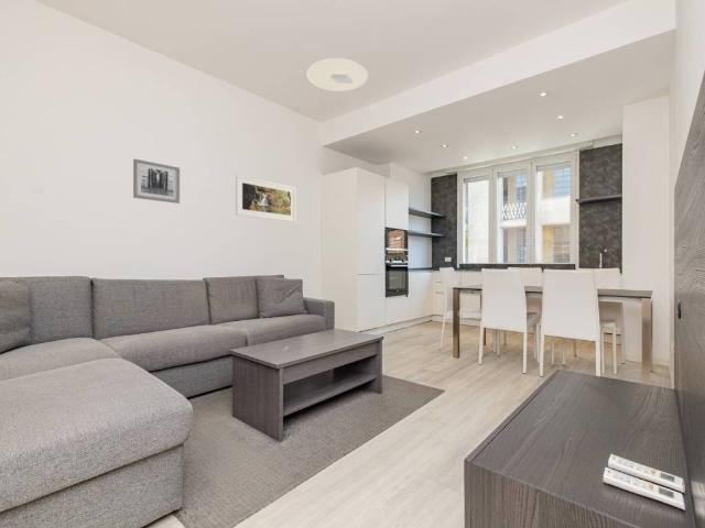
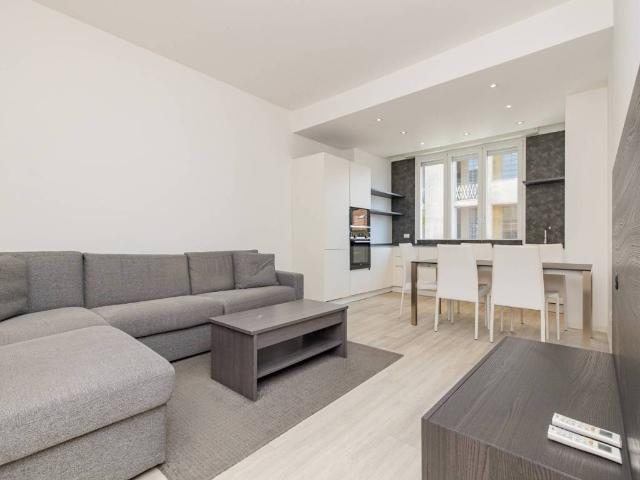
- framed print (268, 200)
- ceiling light (337, 73)
- wall art (158, 182)
